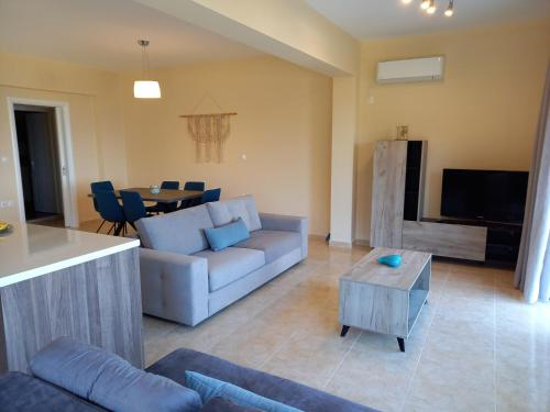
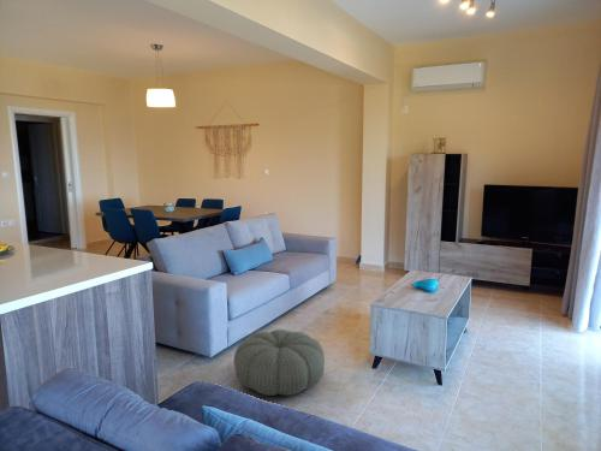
+ pouf (280, 360)
